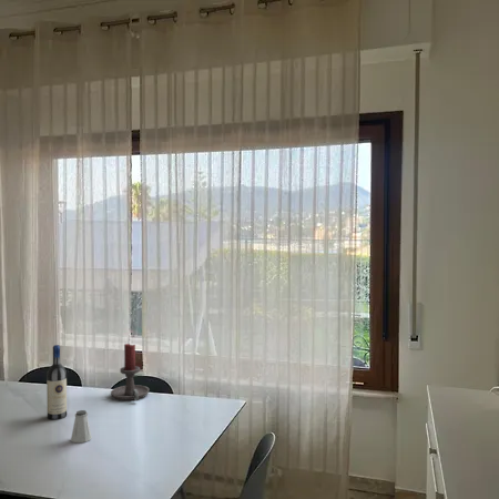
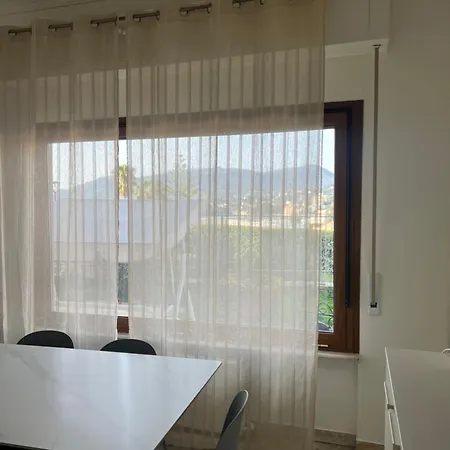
- candle holder (131, 370)
- wine bottle (57, 380)
- saltshaker (81, 425)
